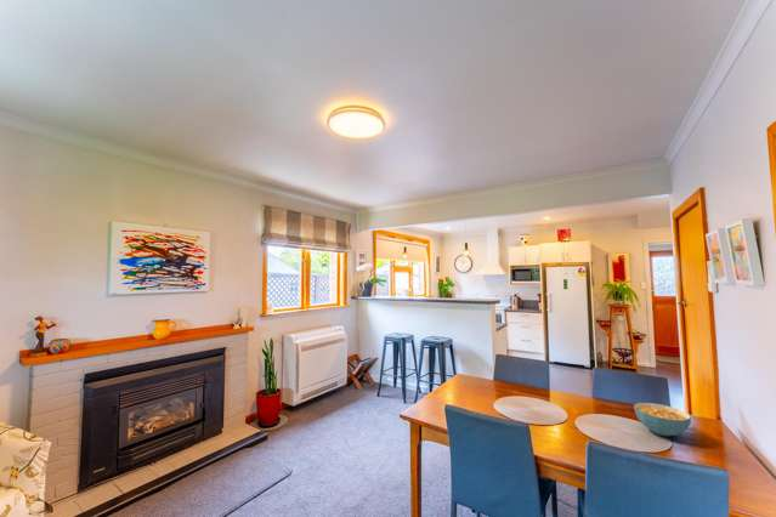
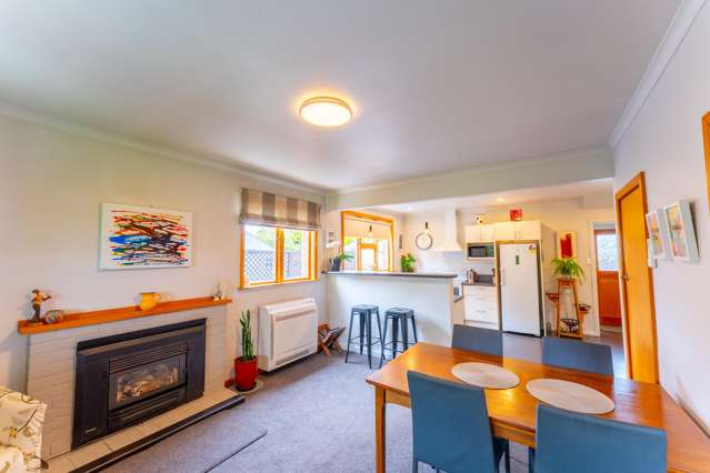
- cereal bowl (661, 421)
